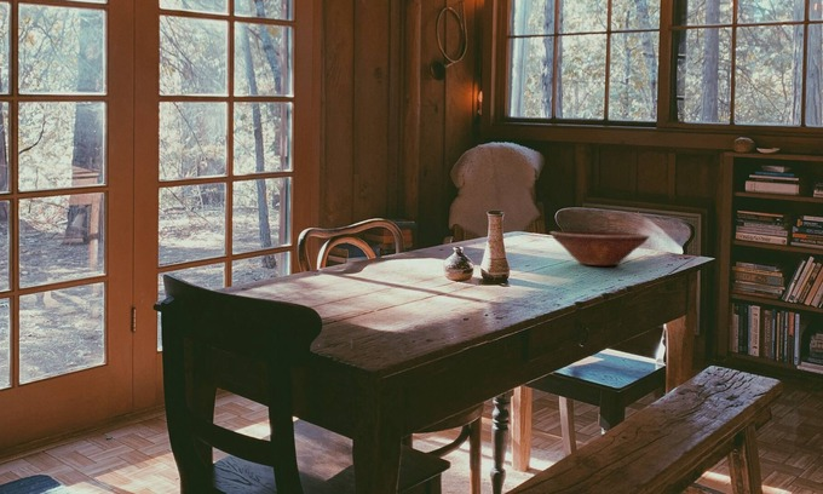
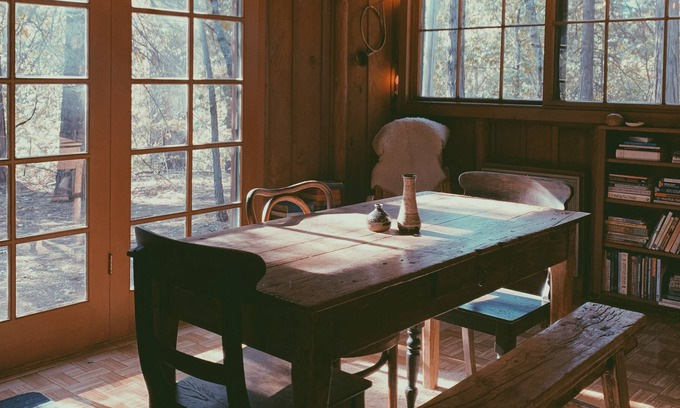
- ceramic bowl (598, 248)
